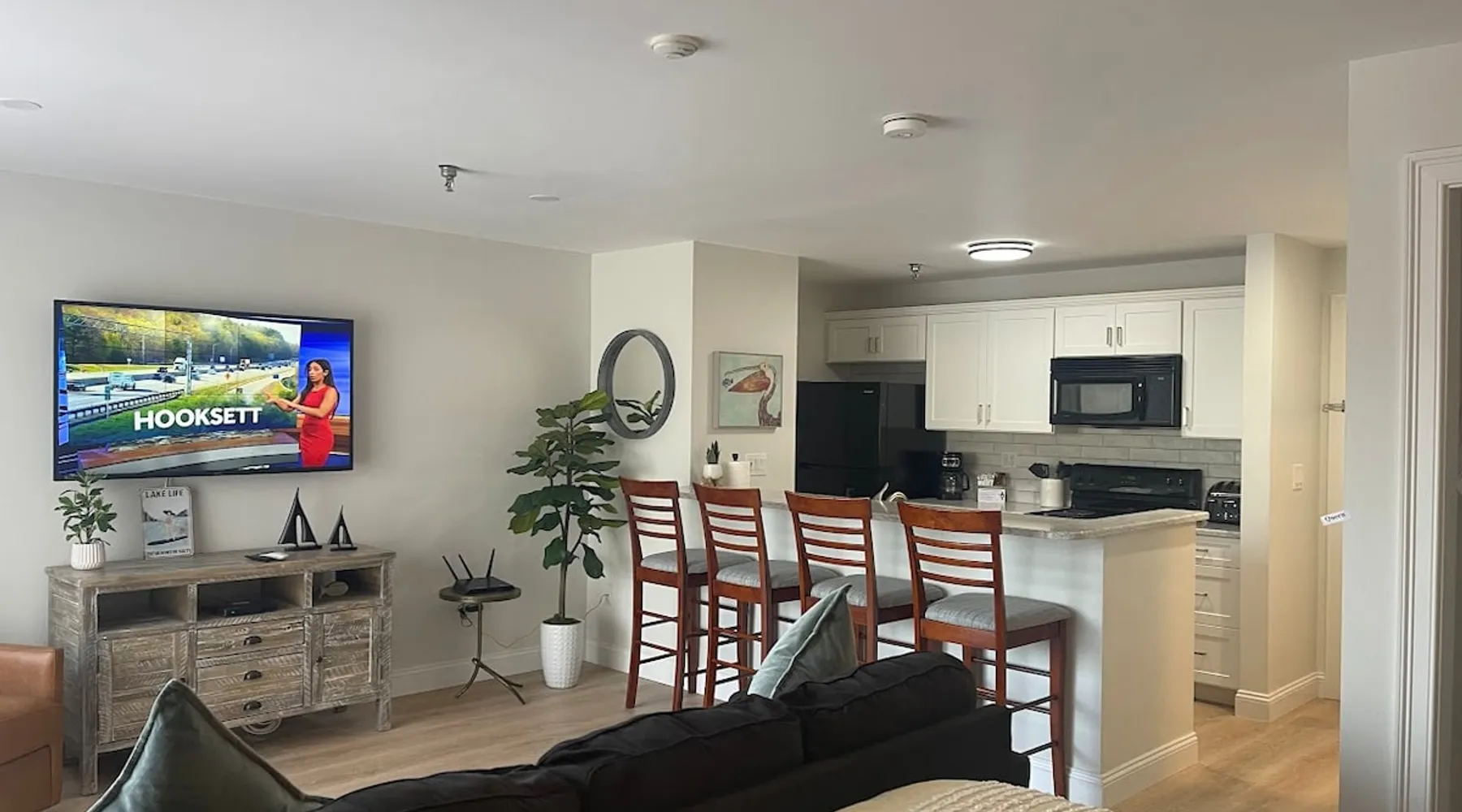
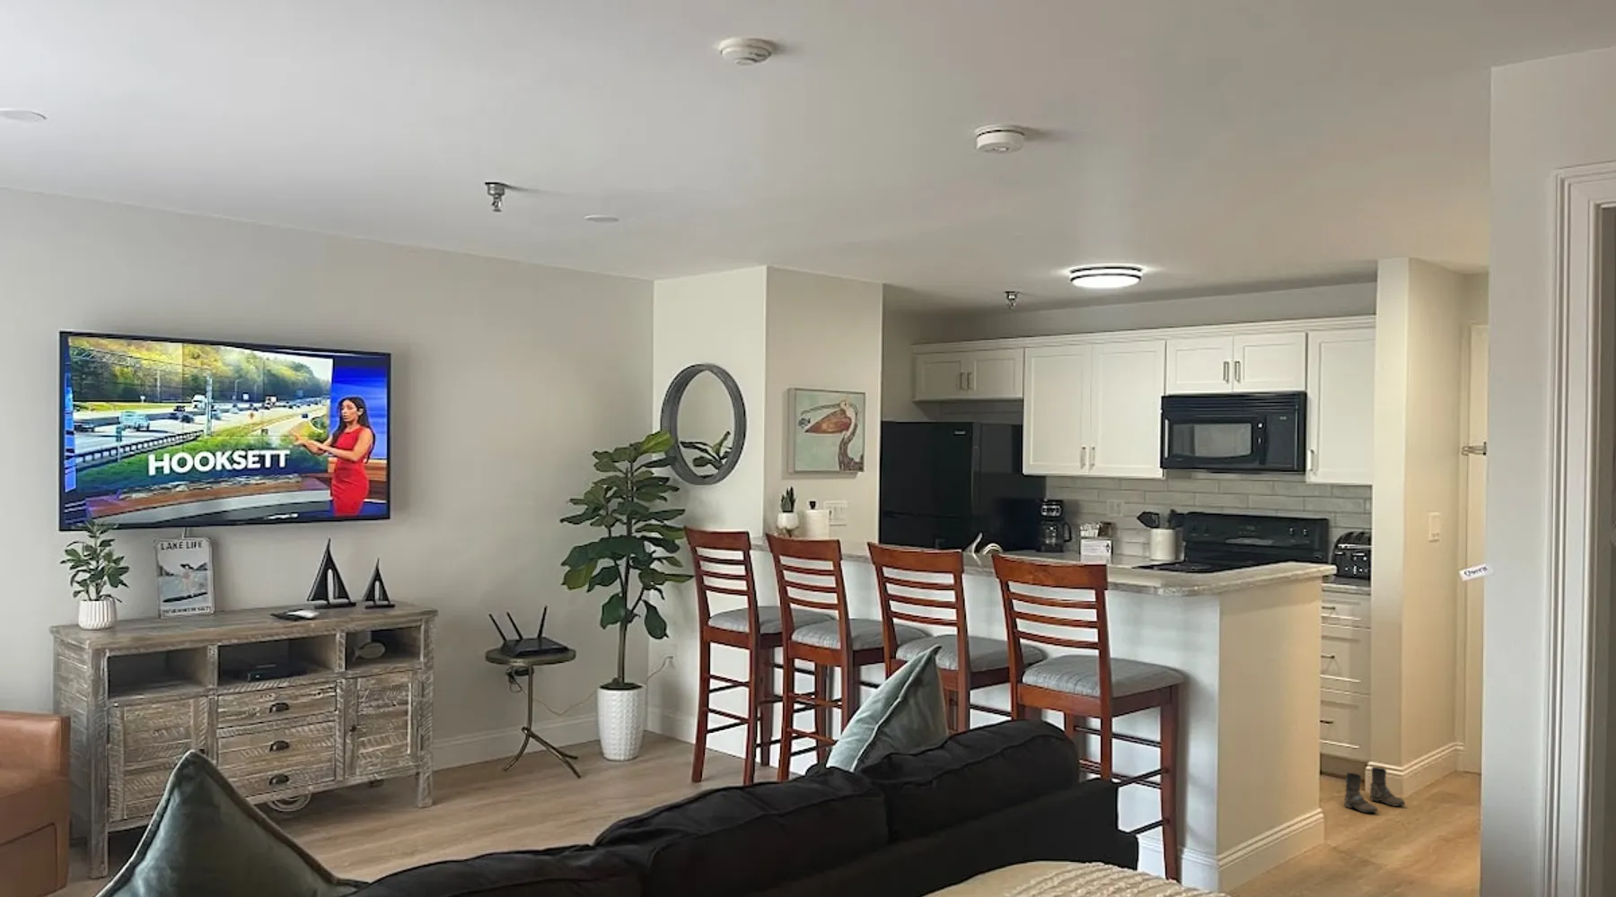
+ boots (1375, 790)
